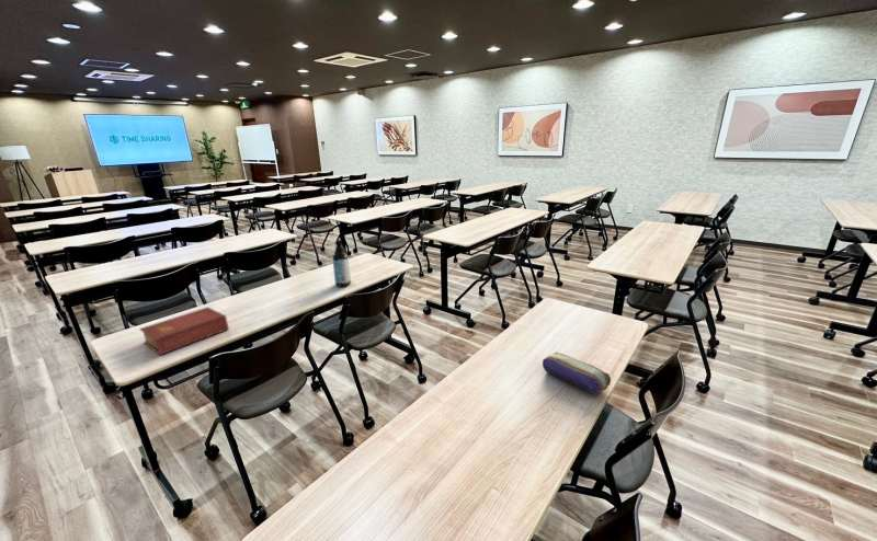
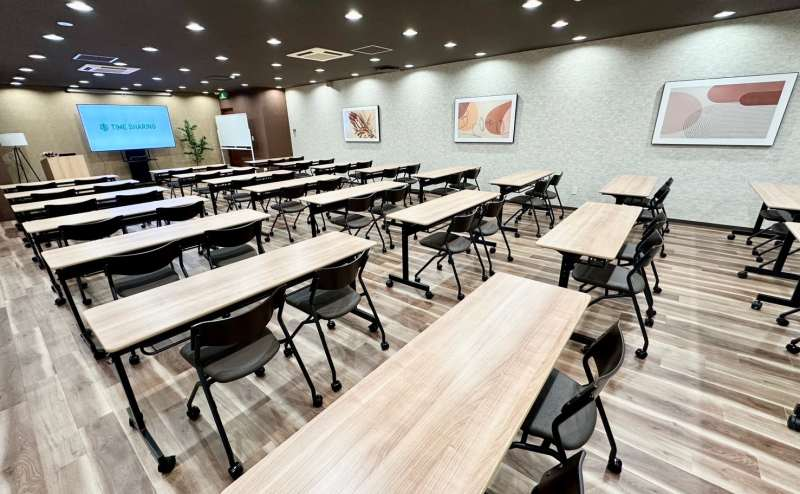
- pencil case (574, 371)
- book (185, 329)
- water bottle (341, 263)
